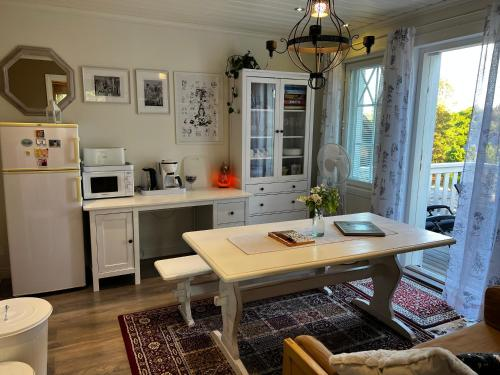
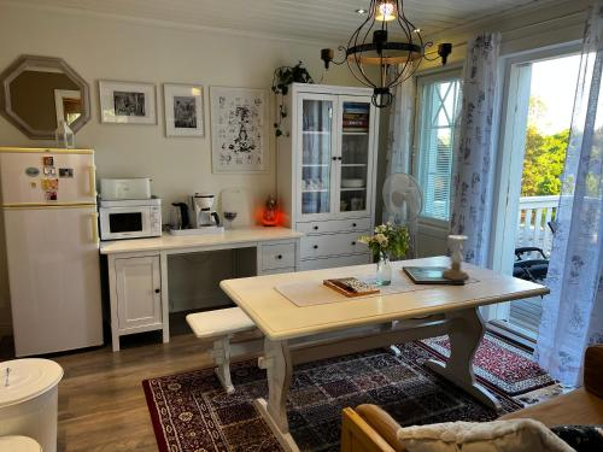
+ candle holder (456, 257)
